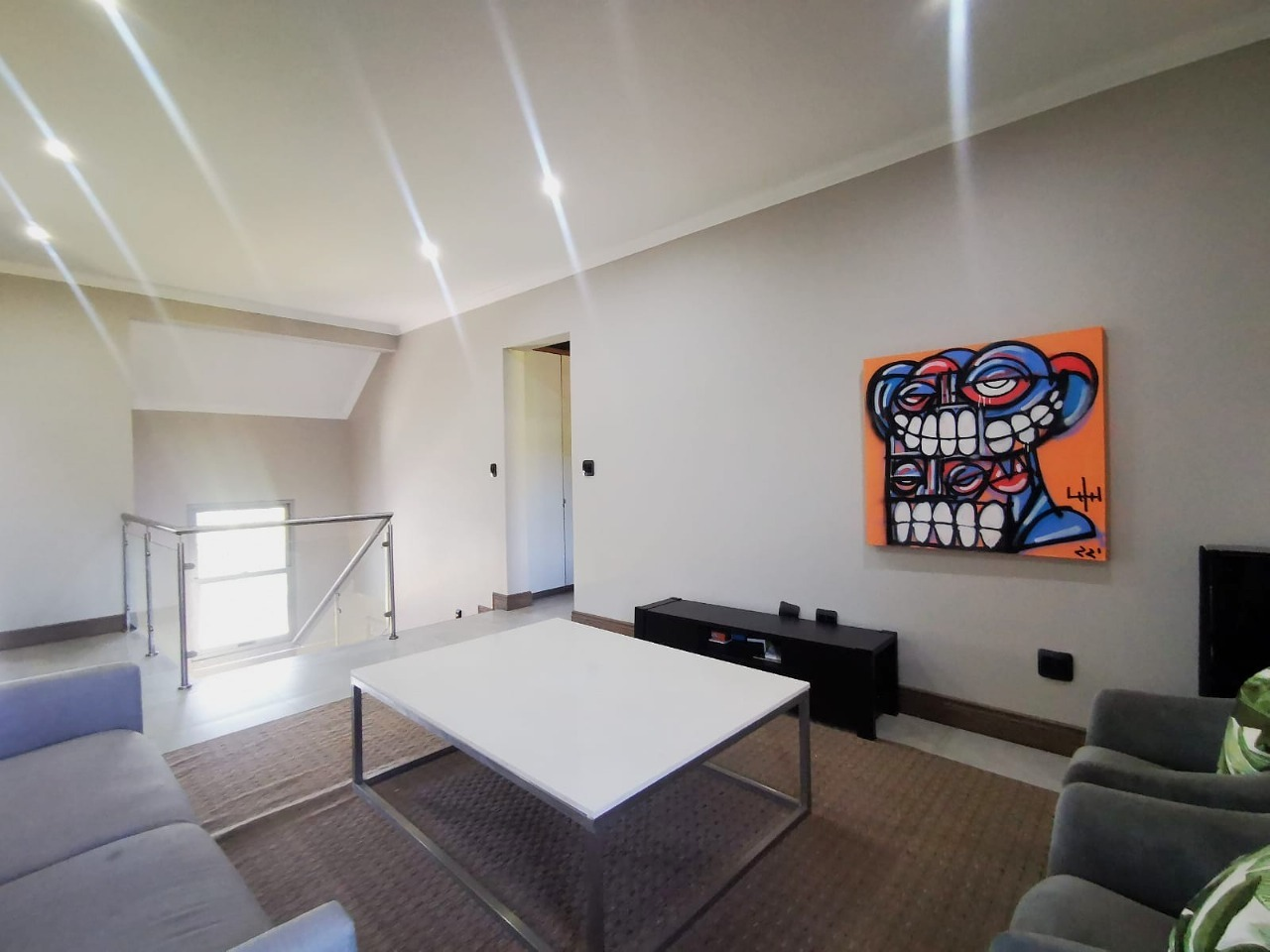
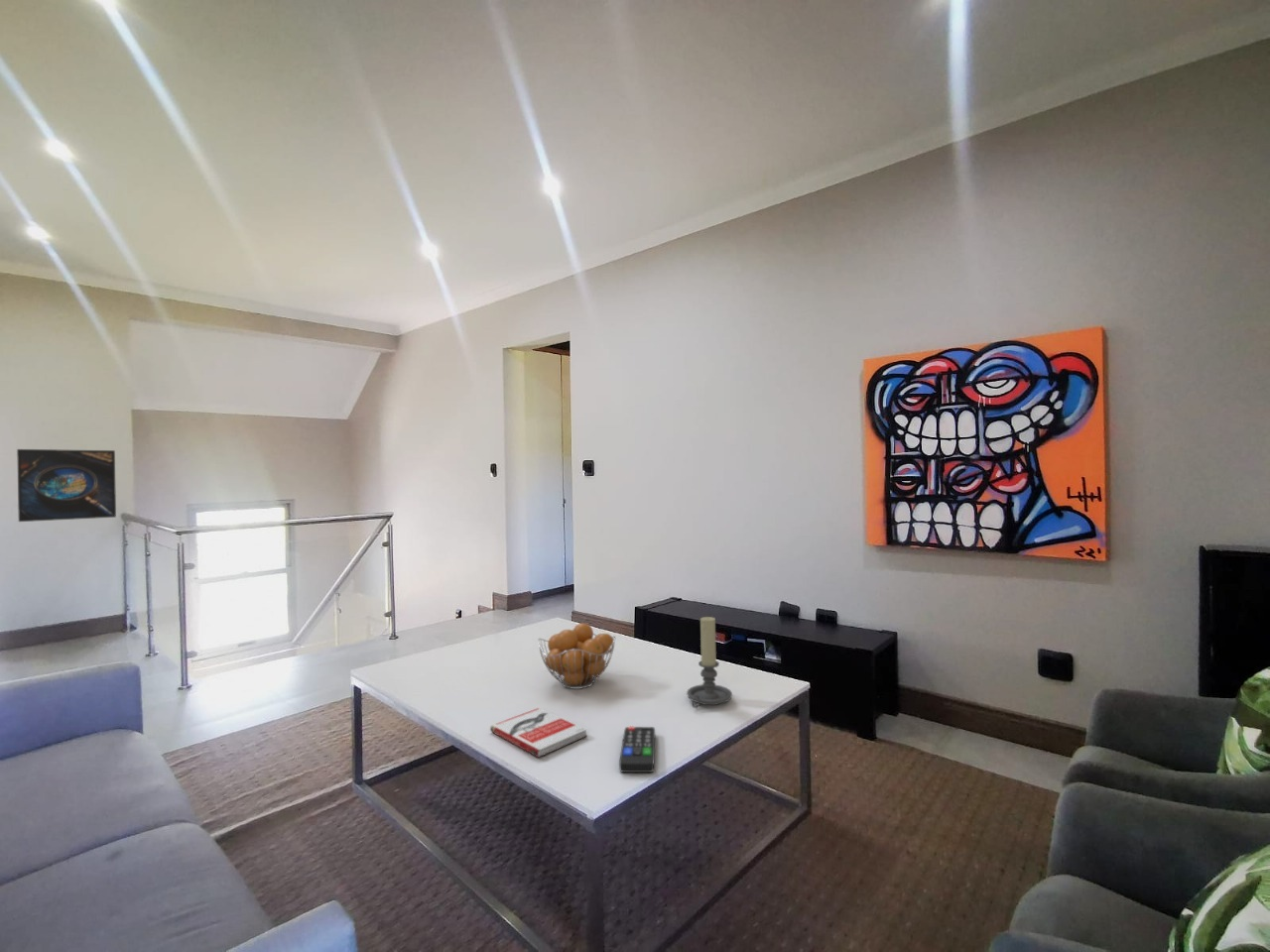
+ remote control (638, 747)
+ candle holder (705, 658)
+ fruit basket (576, 654)
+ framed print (68, 484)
+ book (538, 730)
